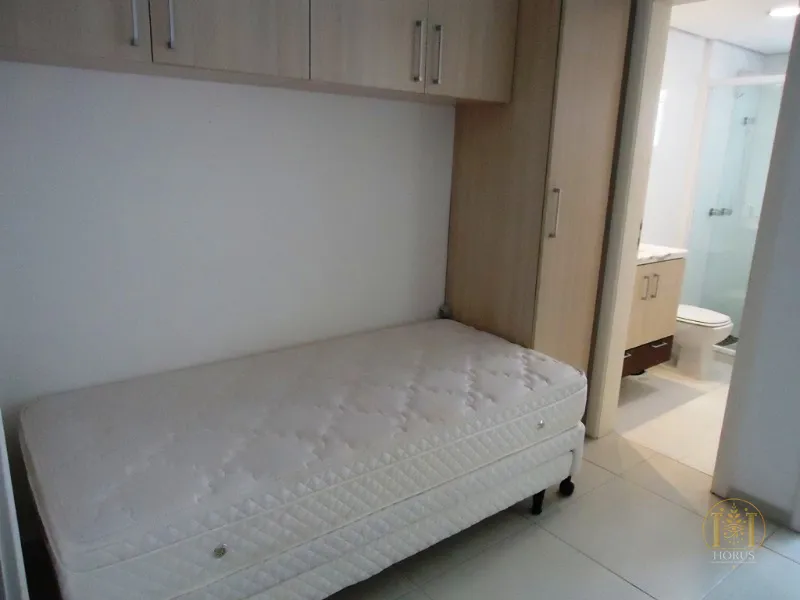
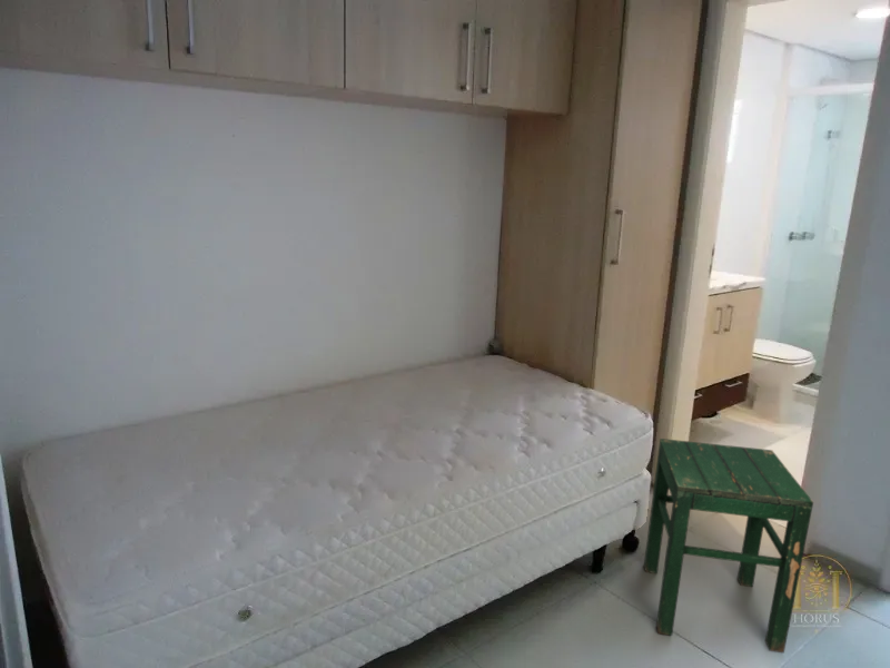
+ stool (714, 549)
